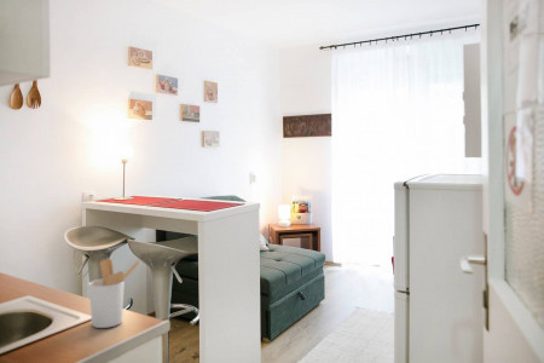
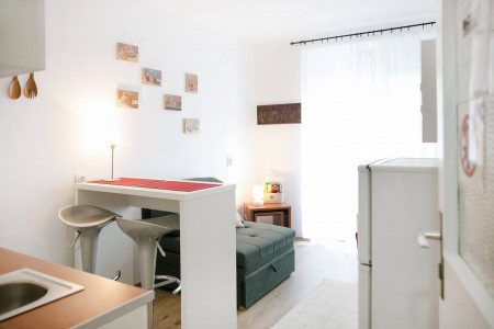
- utensil holder (116, 290)
